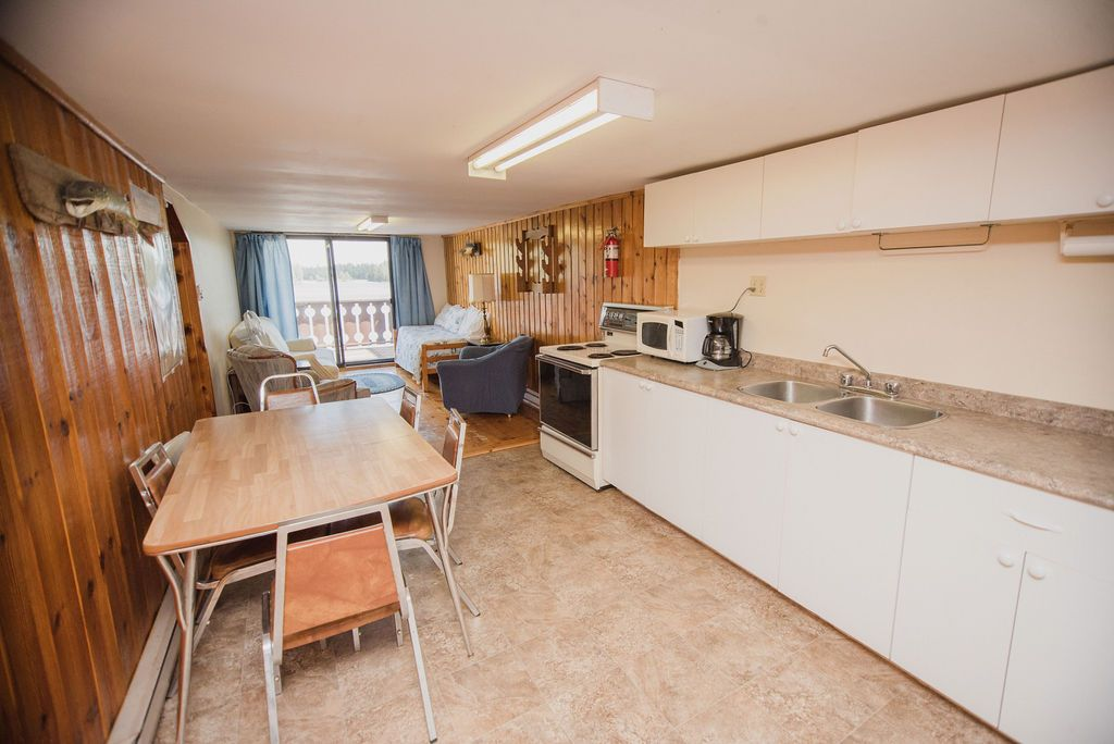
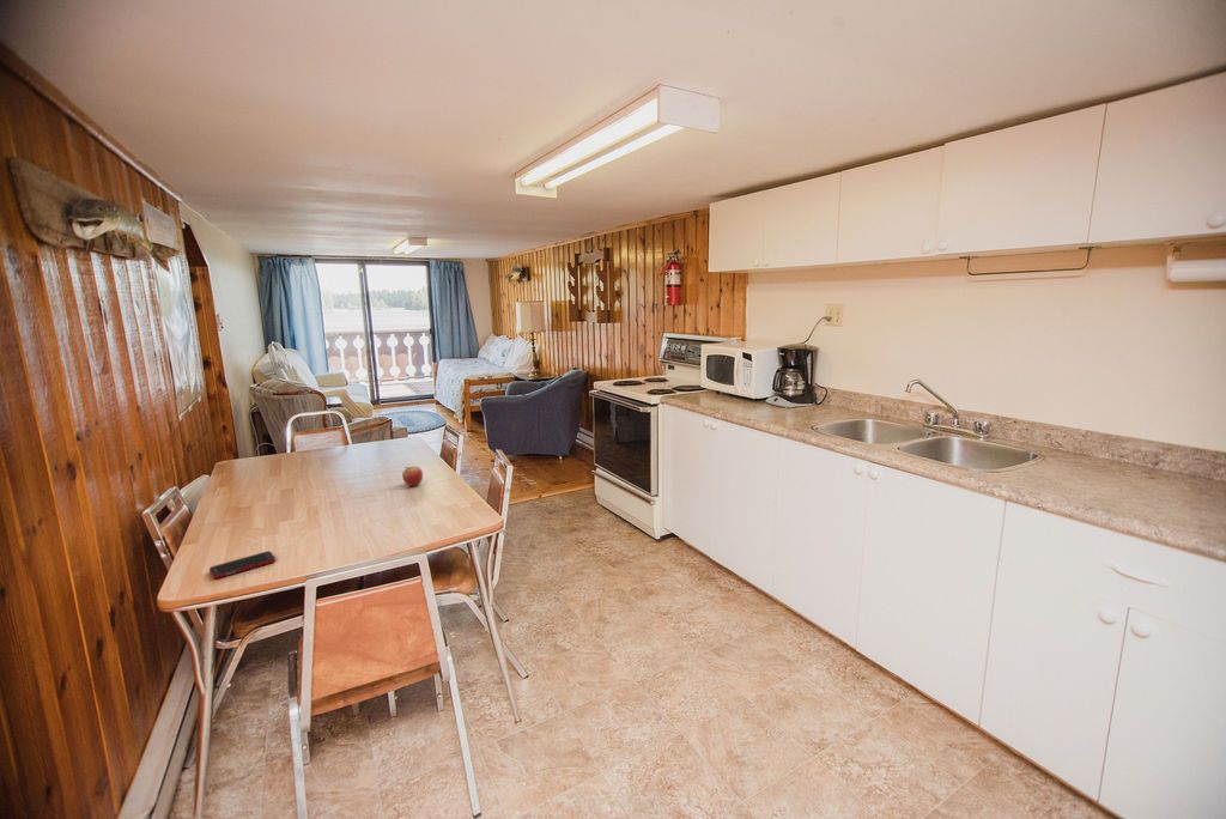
+ cell phone (243, 564)
+ fruit (412, 475)
